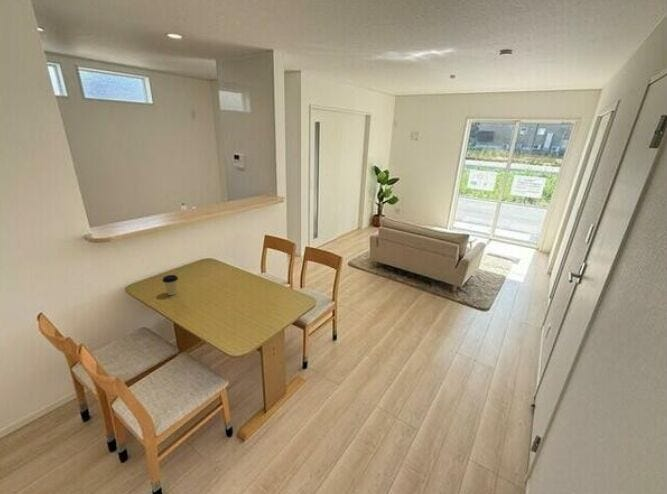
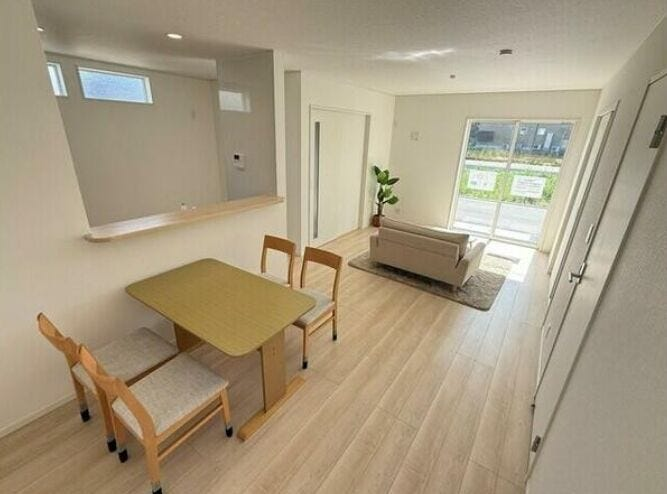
- coffee cup (171, 285)
